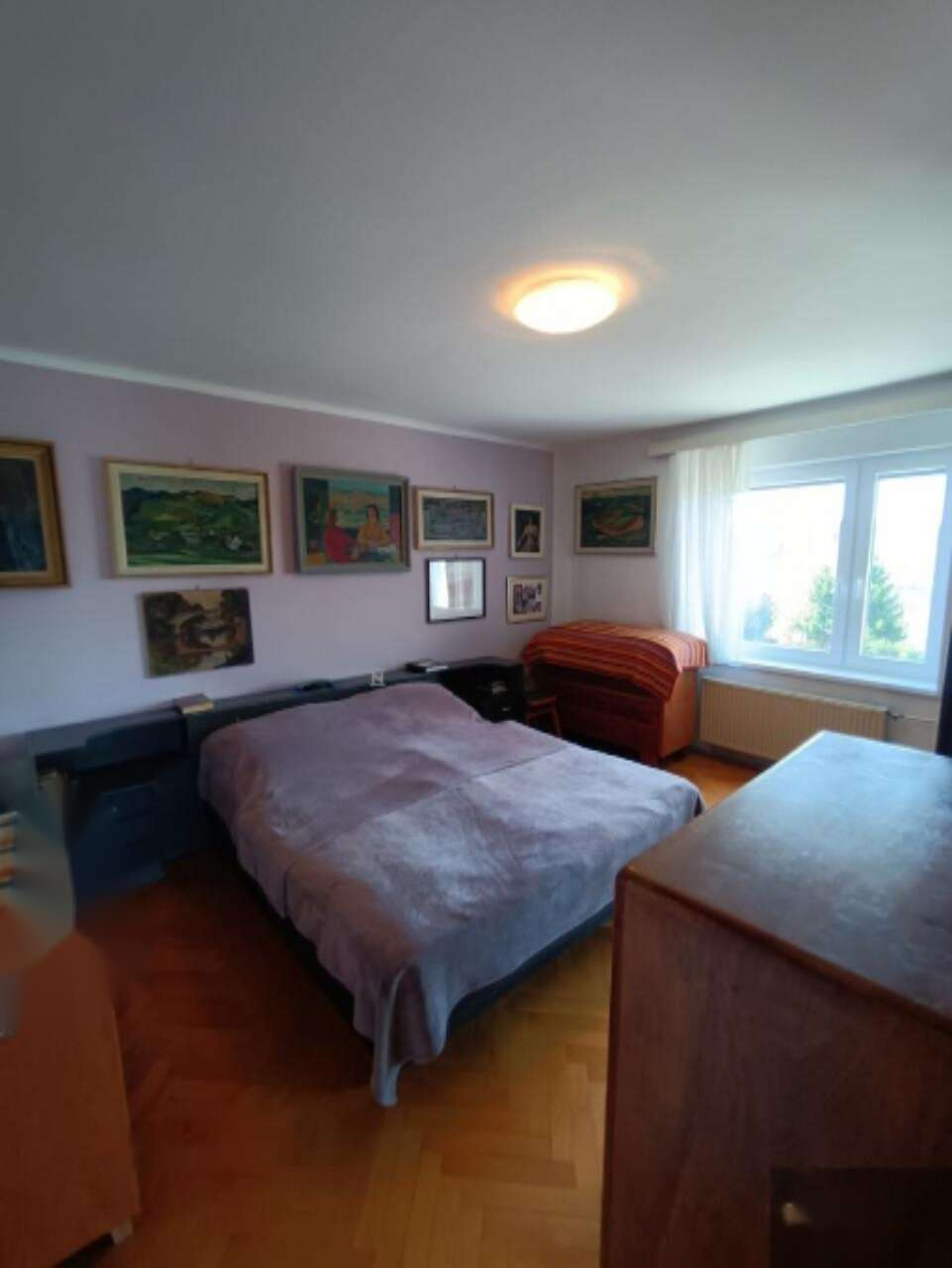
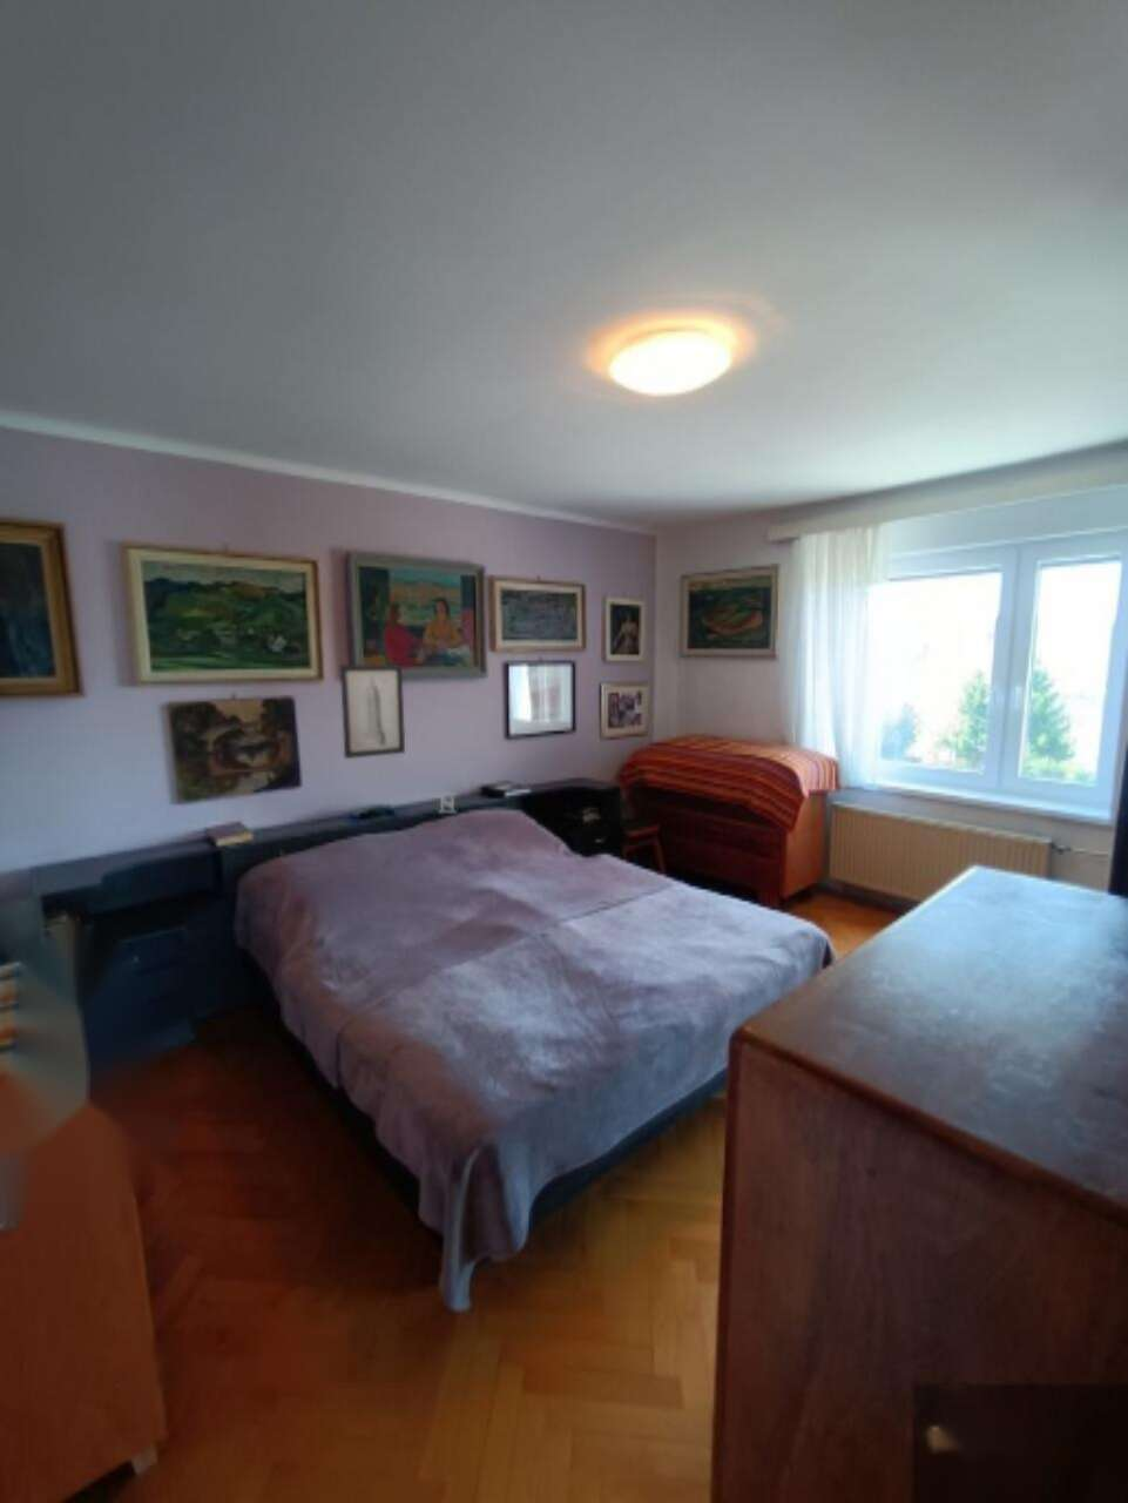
+ wall art (373, 710)
